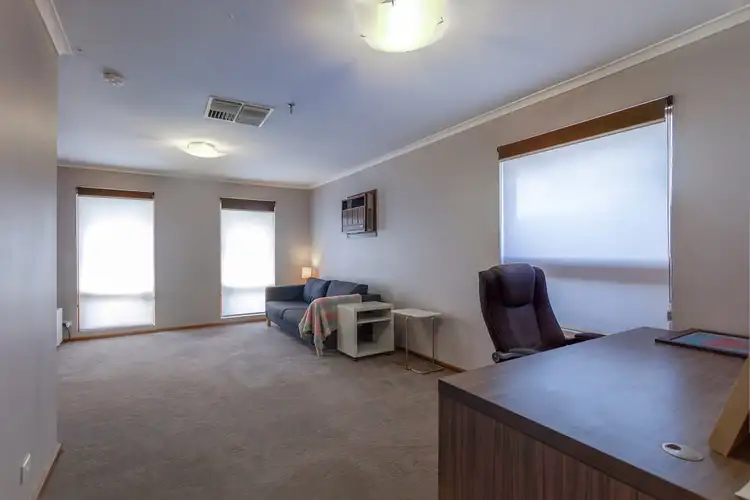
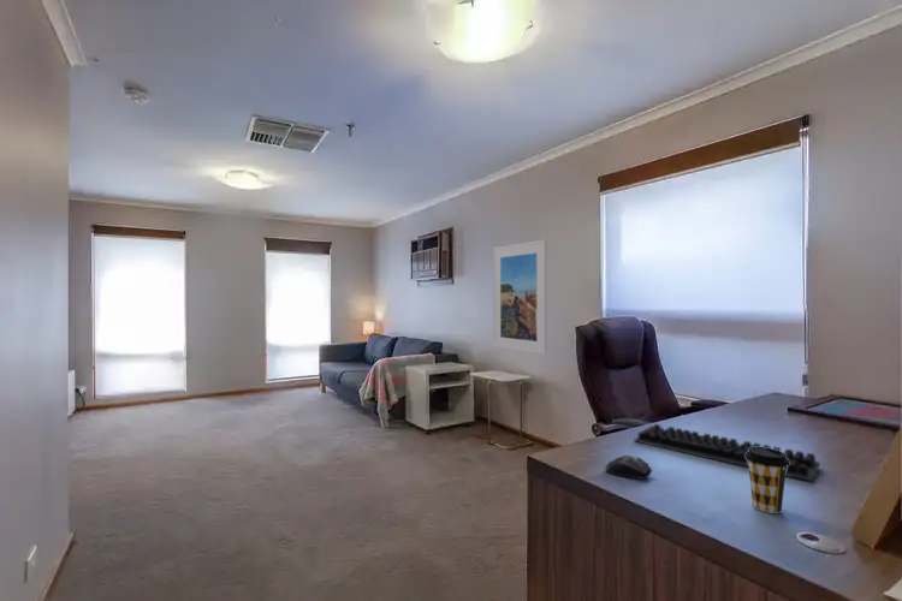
+ coffee cup (766, 480)
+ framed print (517, 297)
+ computer mouse (628, 465)
+ computer keyboard (719, 447)
